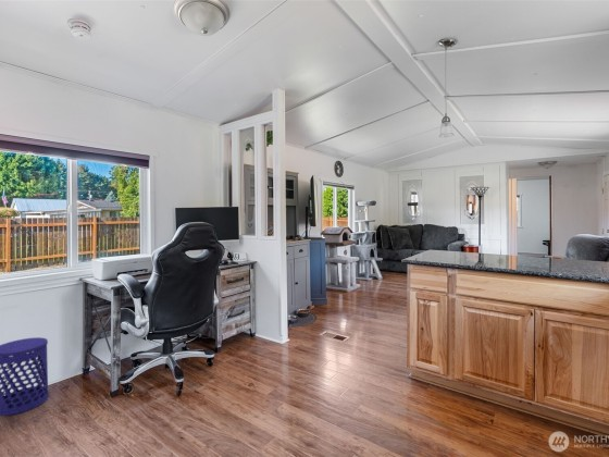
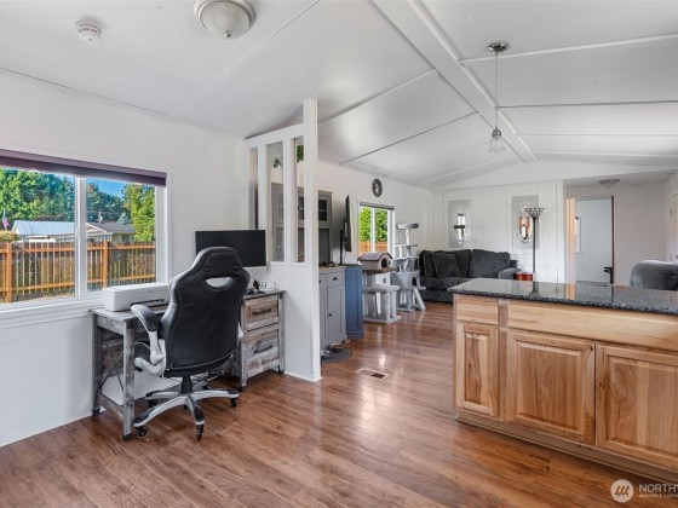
- waste bin (22, 374)
